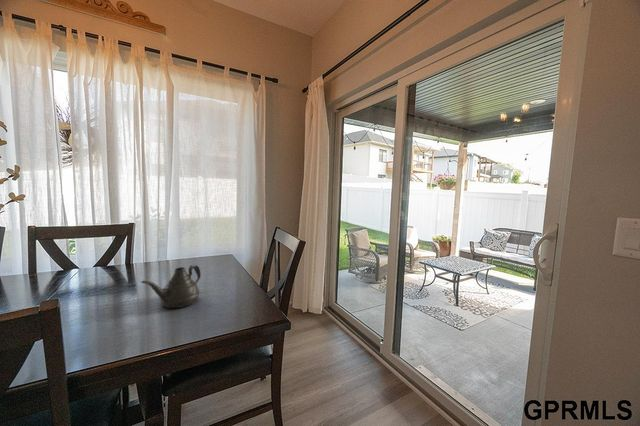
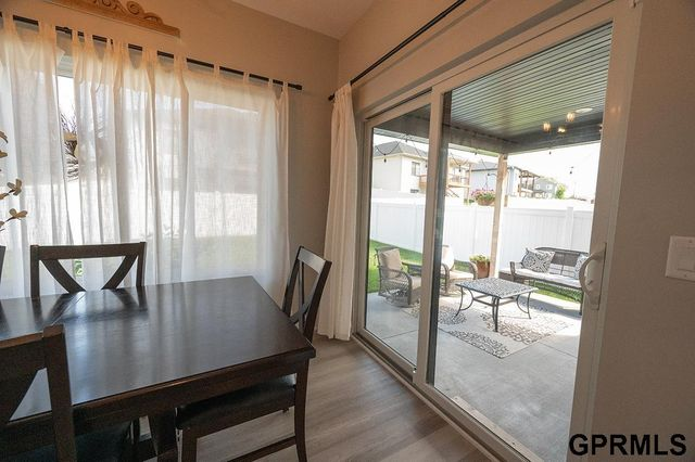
- teapot (173, 286)
